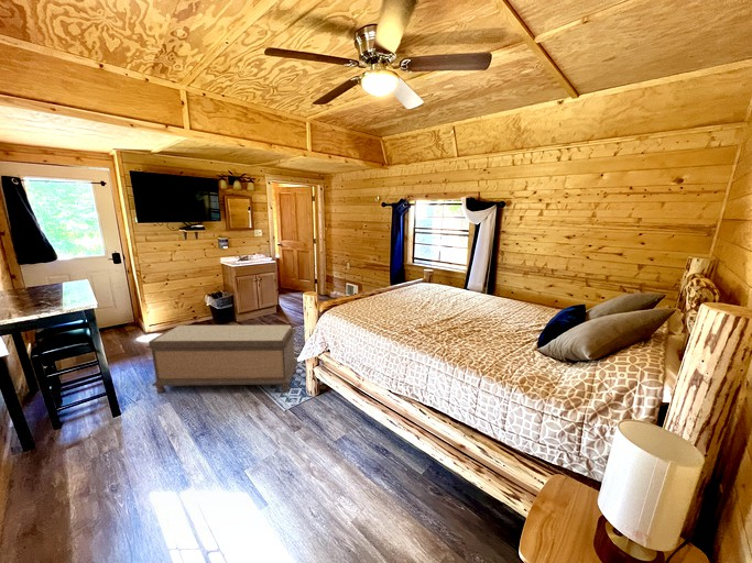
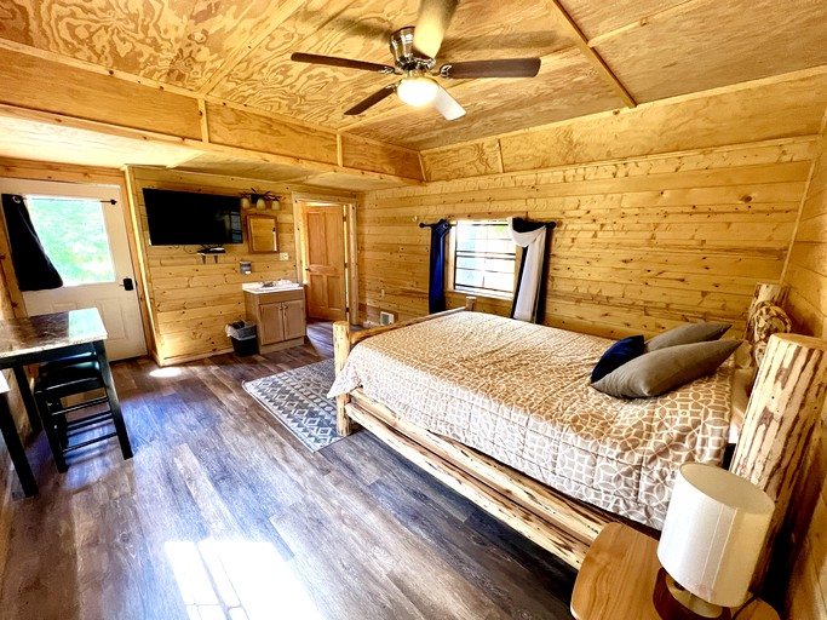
- bench (229, 356)
